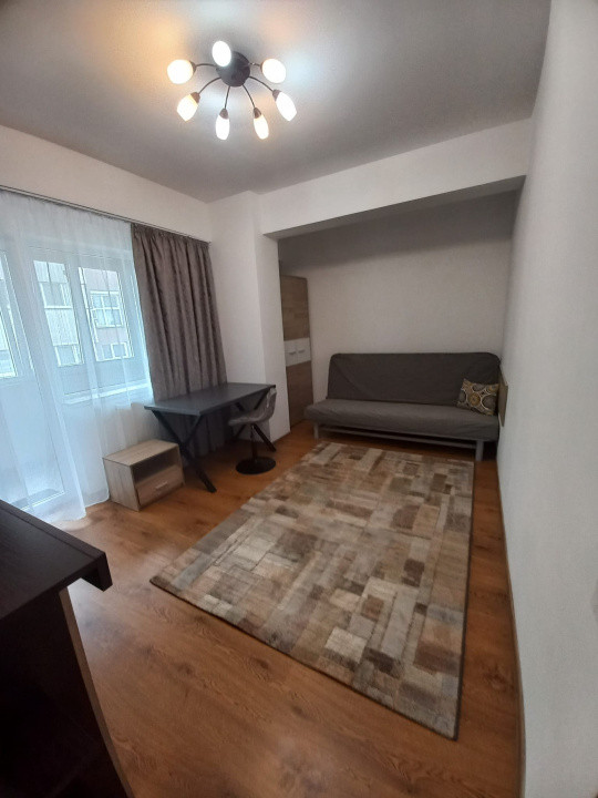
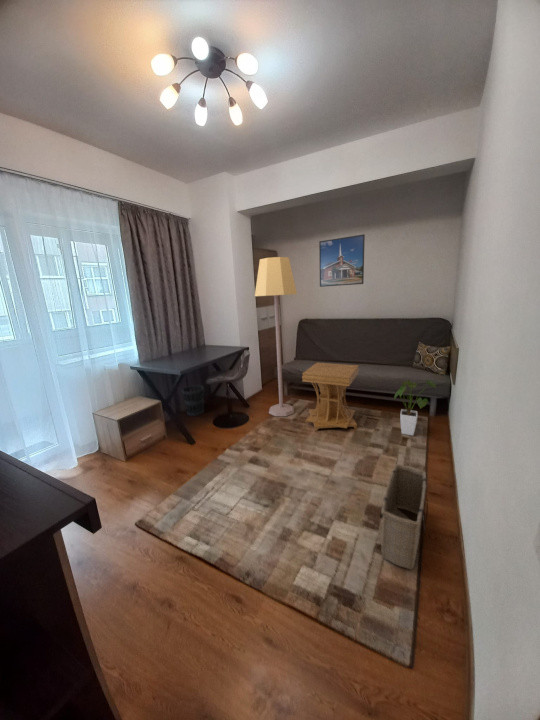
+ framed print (340, 262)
+ lamp (278, 340)
+ house plant (412, 407)
+ side table (331, 395)
+ basket (402, 513)
+ wastebasket (194, 400)
